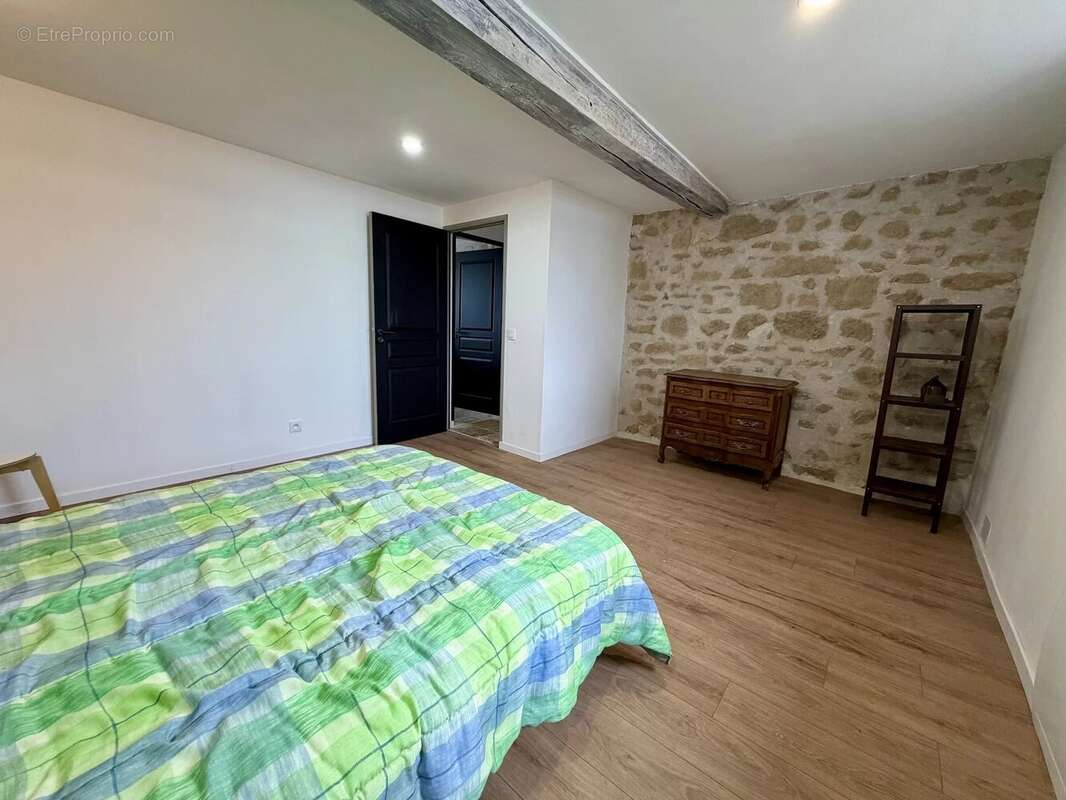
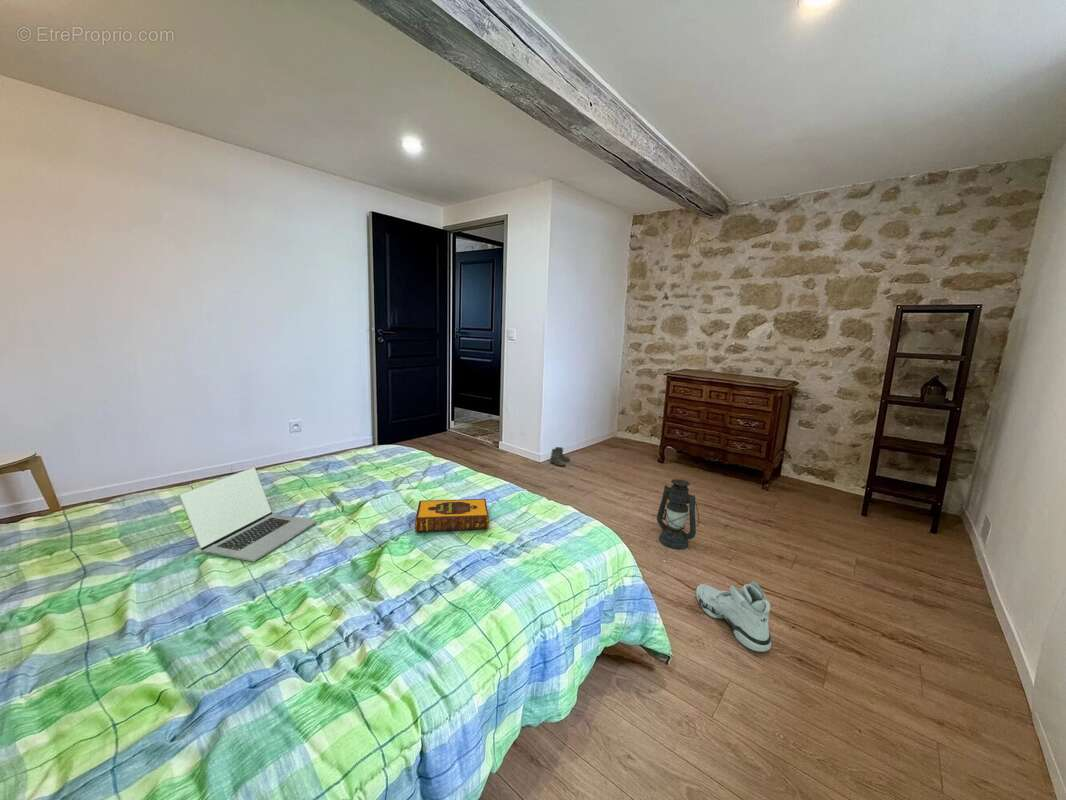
+ laptop (253, 509)
+ hardback book (452, 515)
+ lantern (678, 510)
+ sneaker (732, 599)
+ boots (560, 455)
